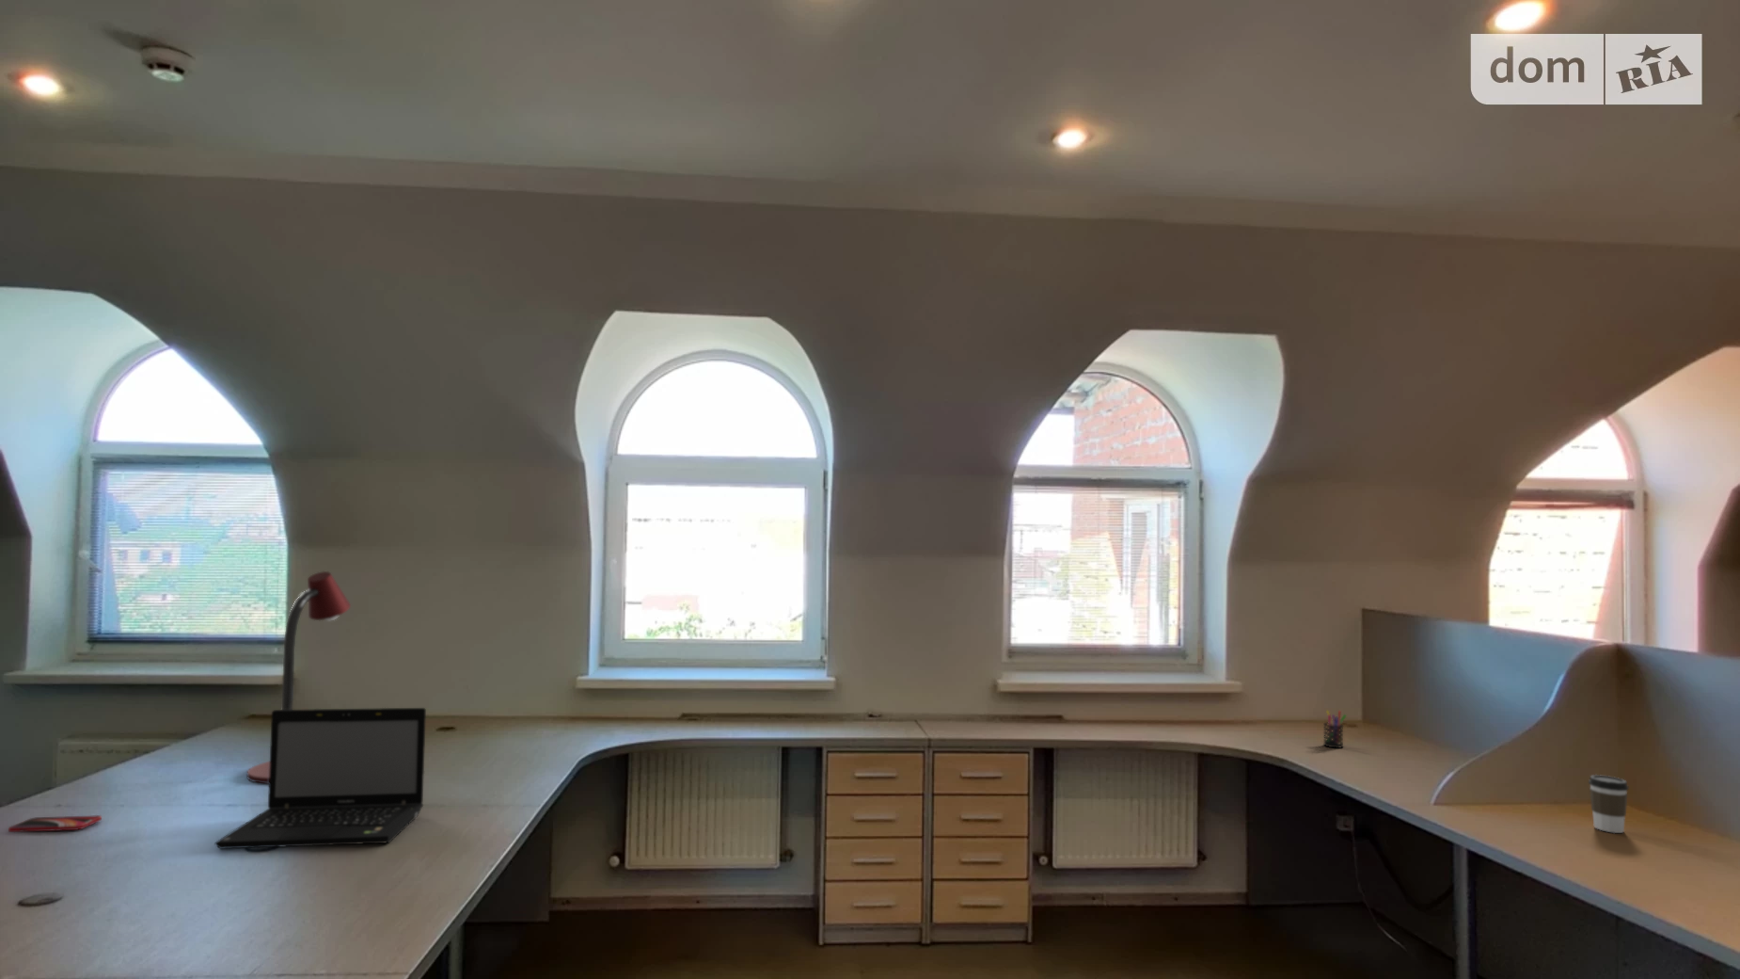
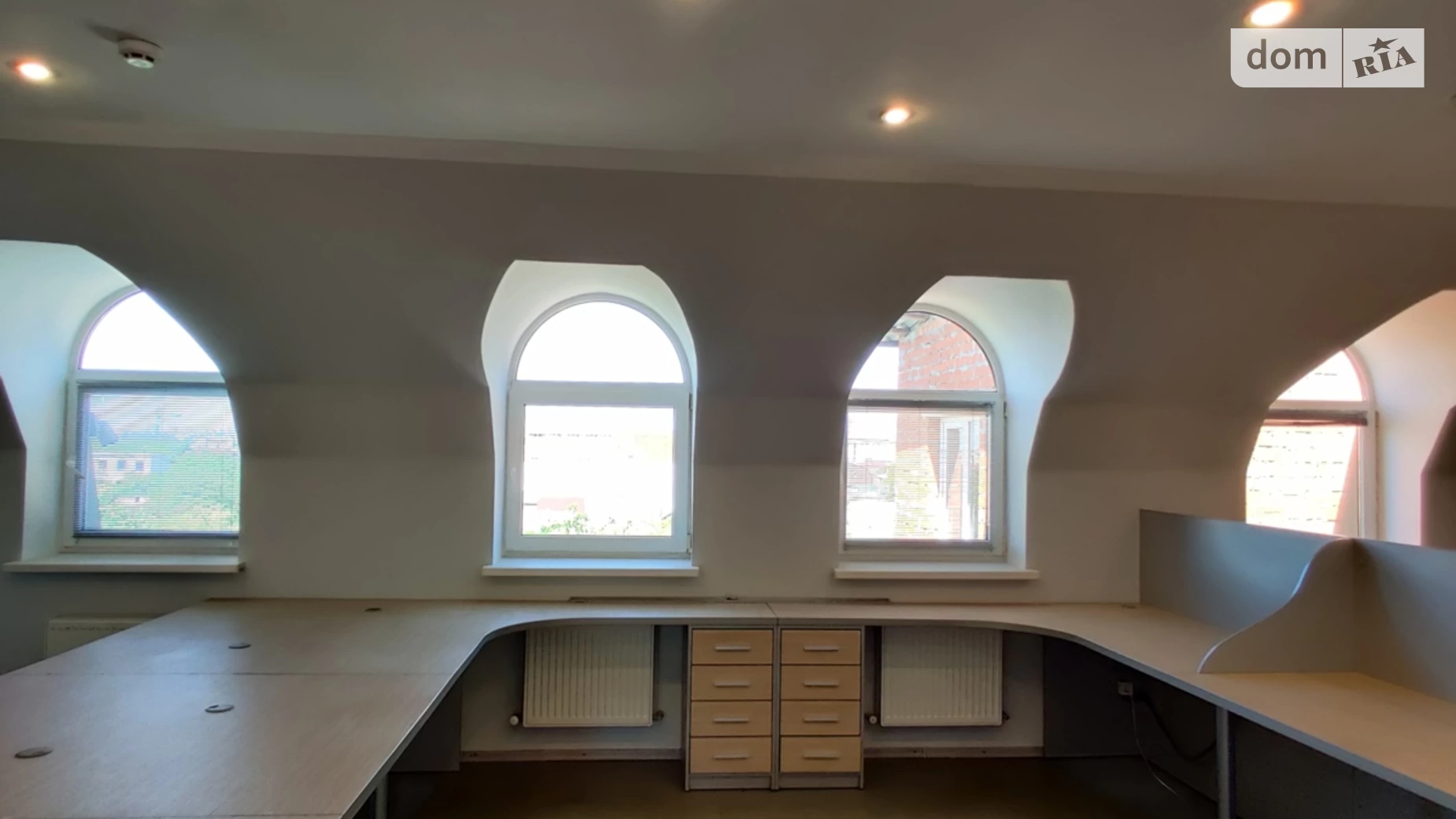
- desk lamp (294, 671)
- pen holder (1336, 727)
- smartphone (55, 822)
- laptop (327, 775)
- coffee cup (1609, 804)
